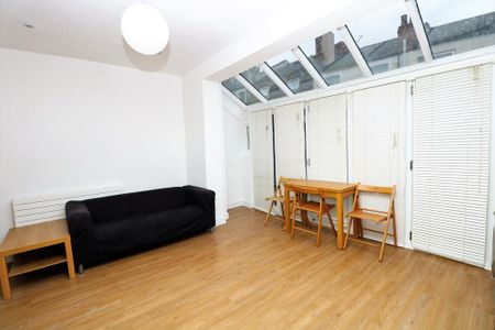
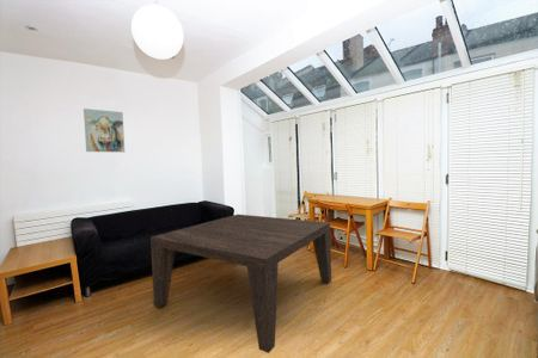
+ wall art (104, 131)
+ coffee table (247, 260)
